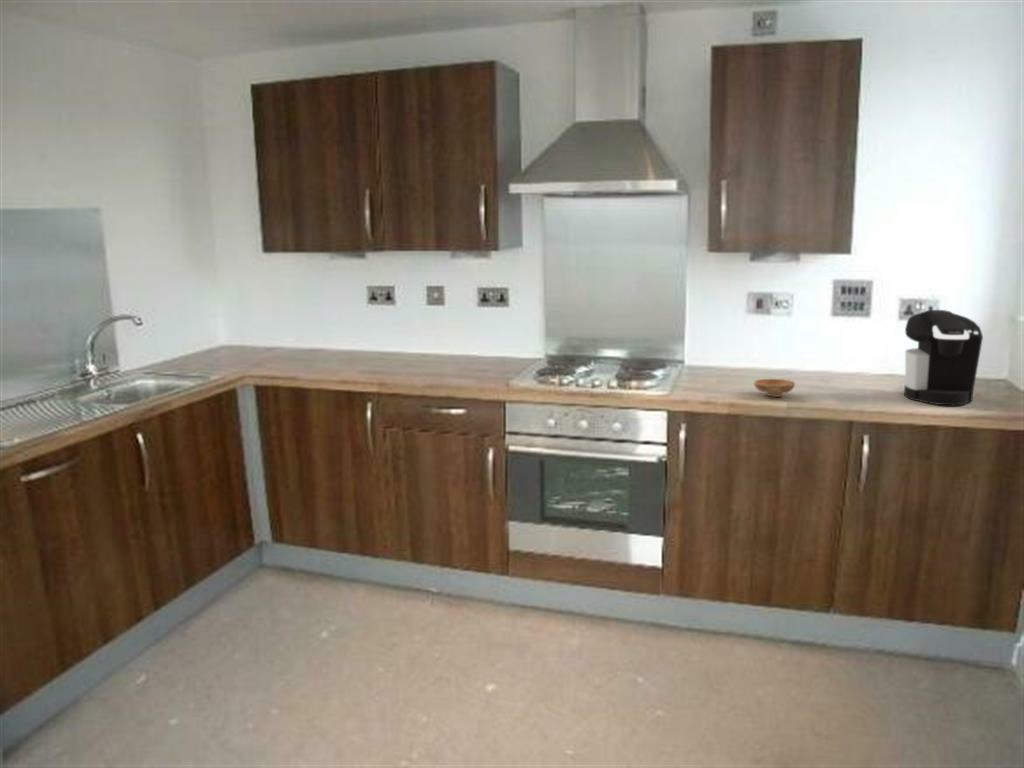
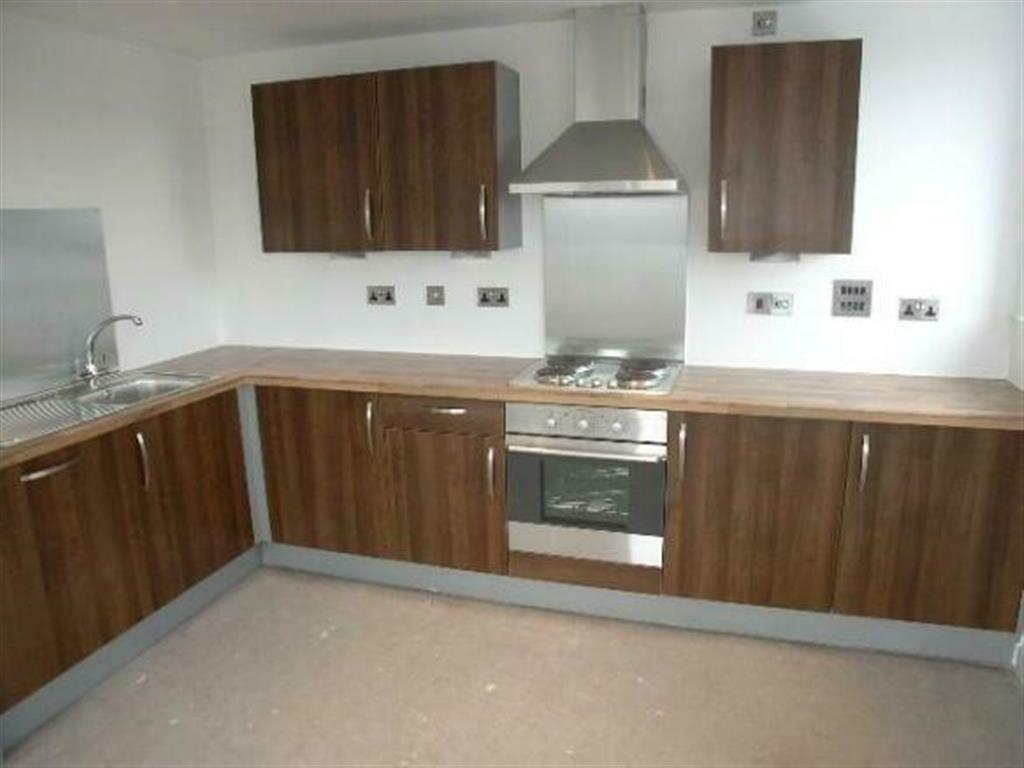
- bowl (773, 388)
- coffee maker (942, 355)
